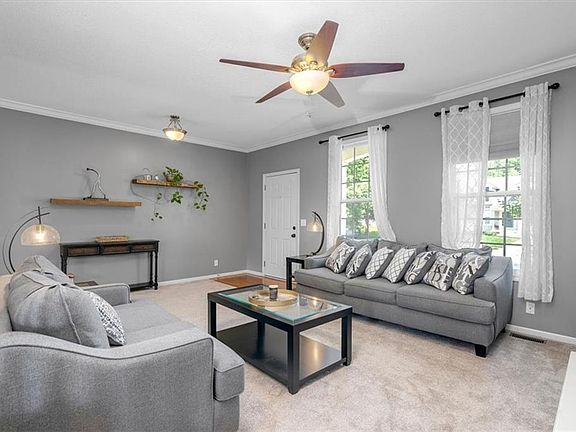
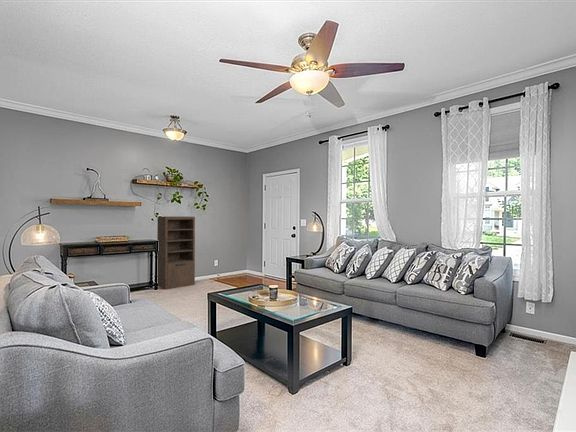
+ shelving unit (176, 251)
